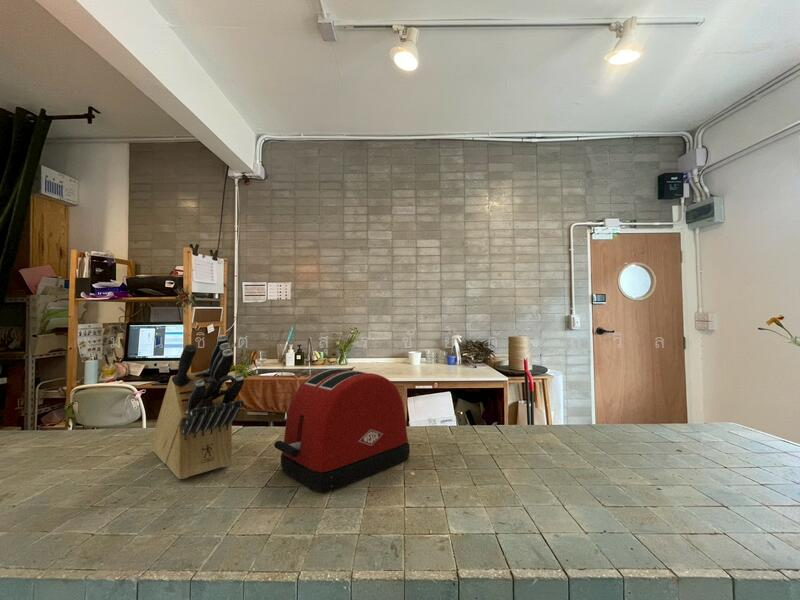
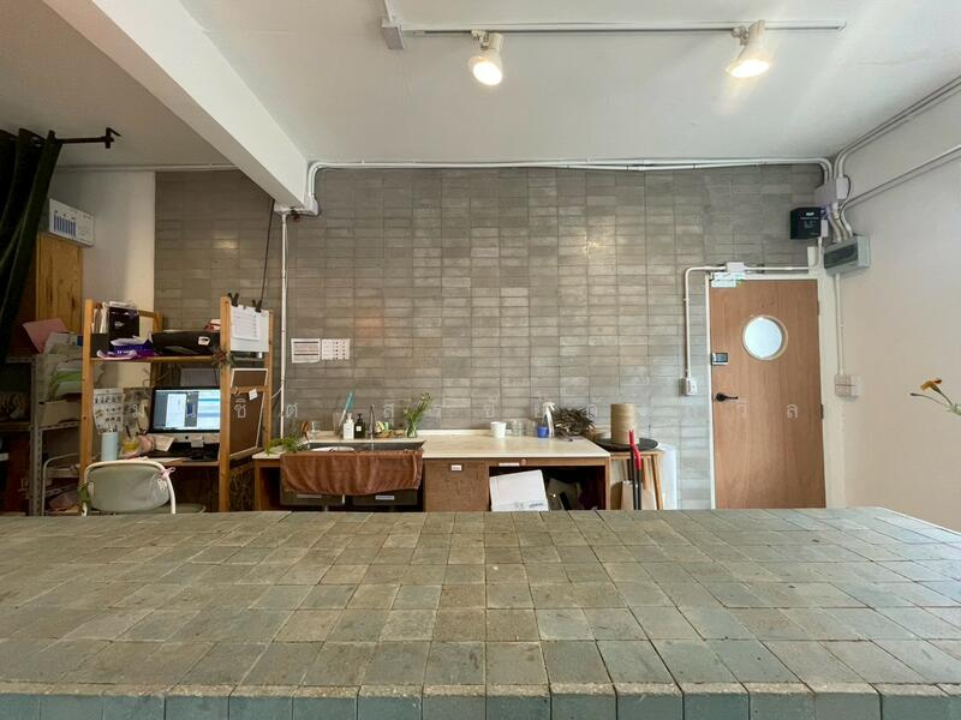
- knife block (195, 398)
- toaster (347, 416)
